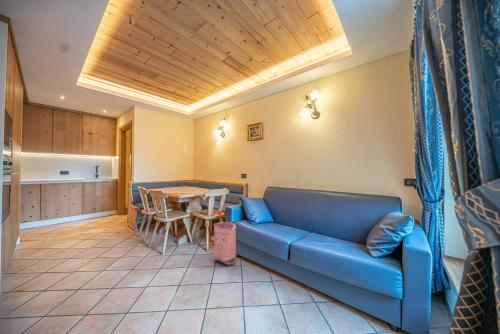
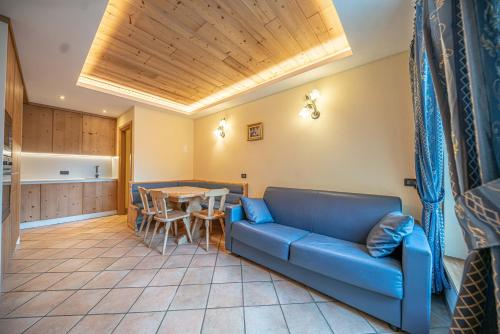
- bag (225, 242)
